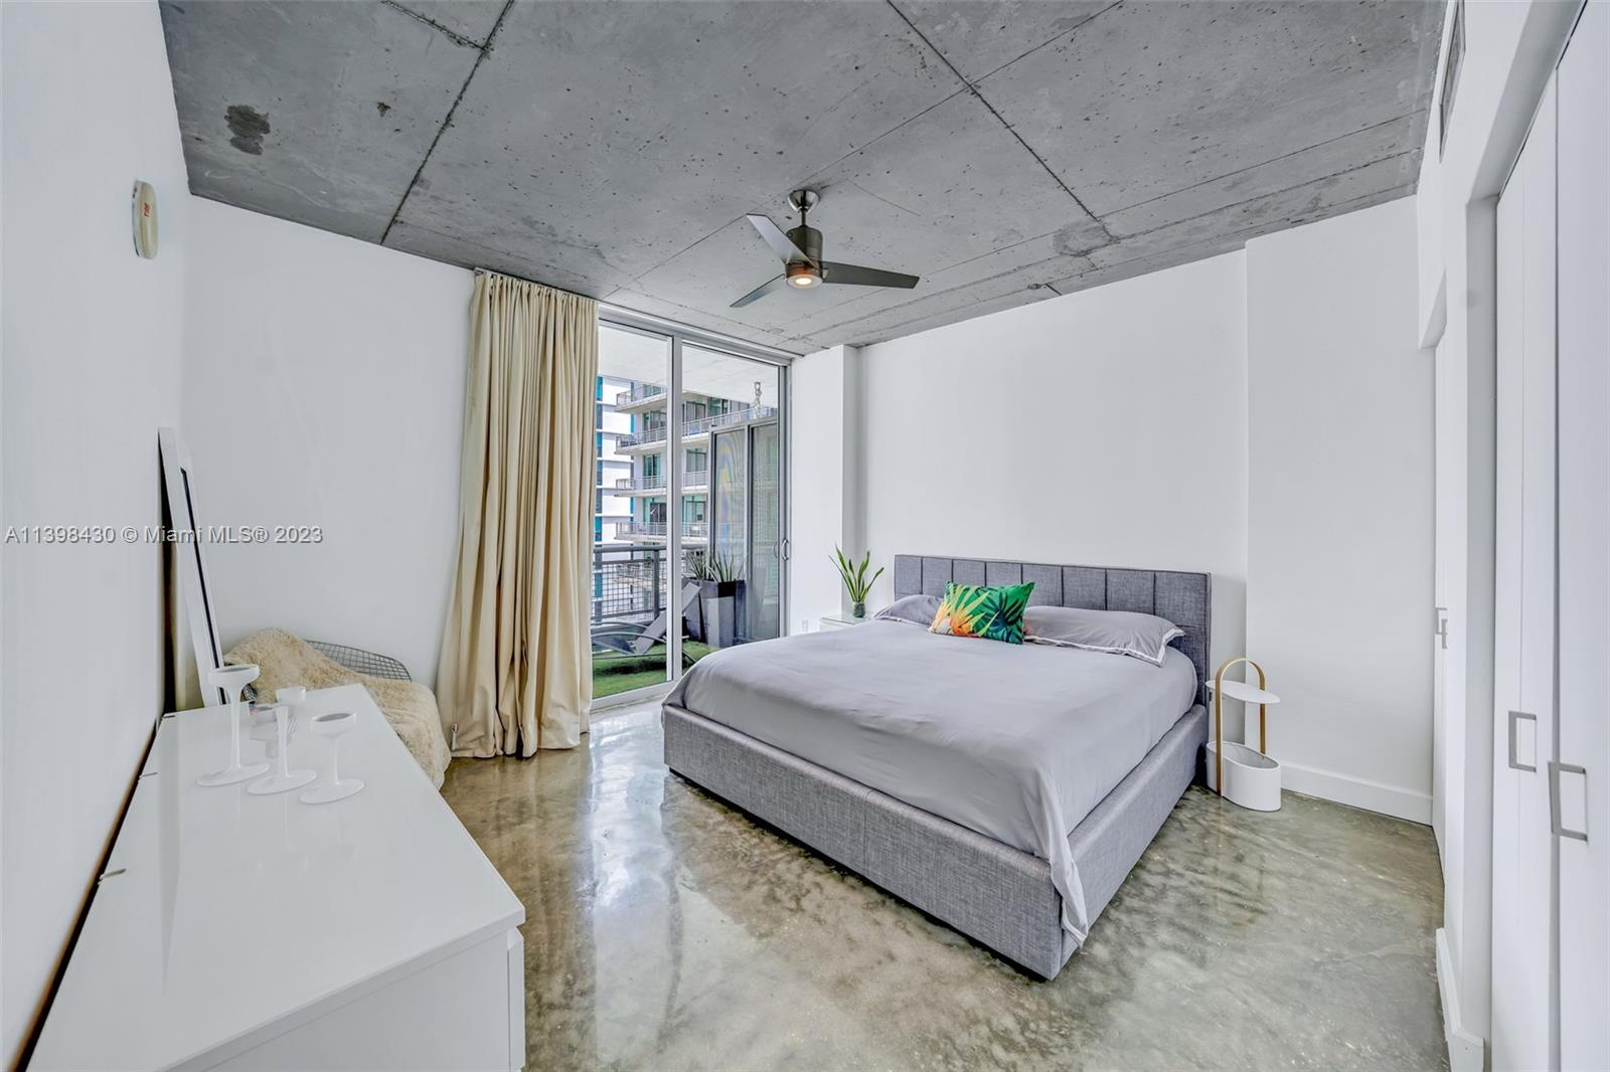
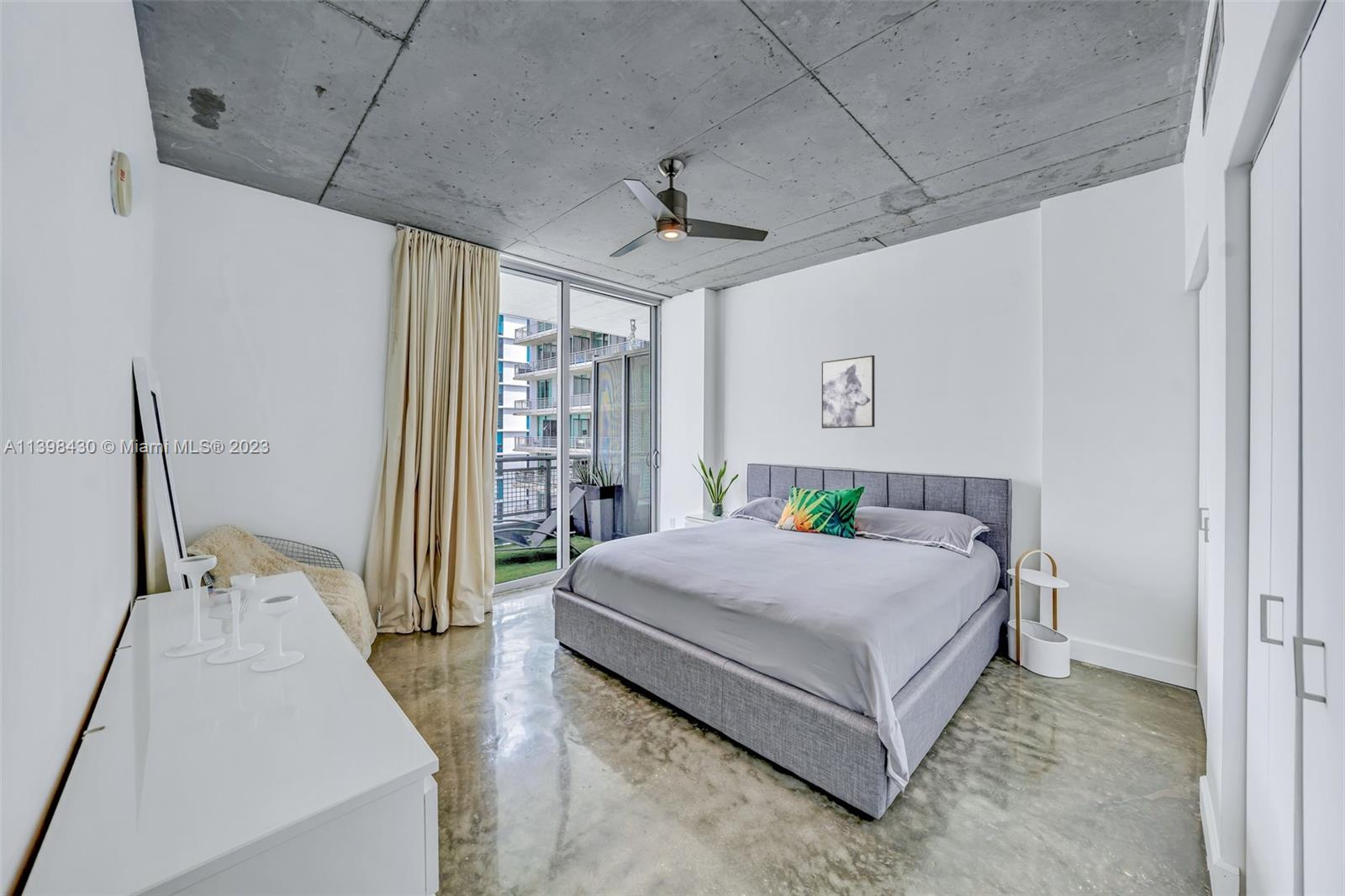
+ wall art (847, 393)
